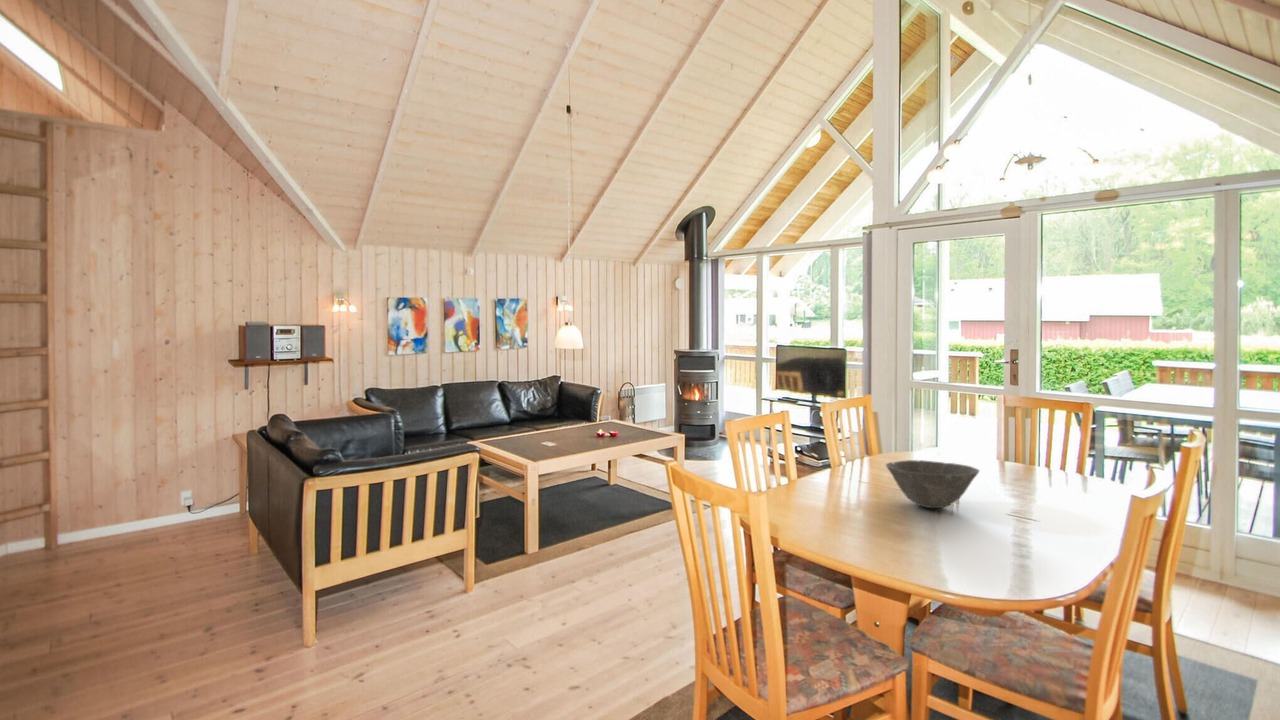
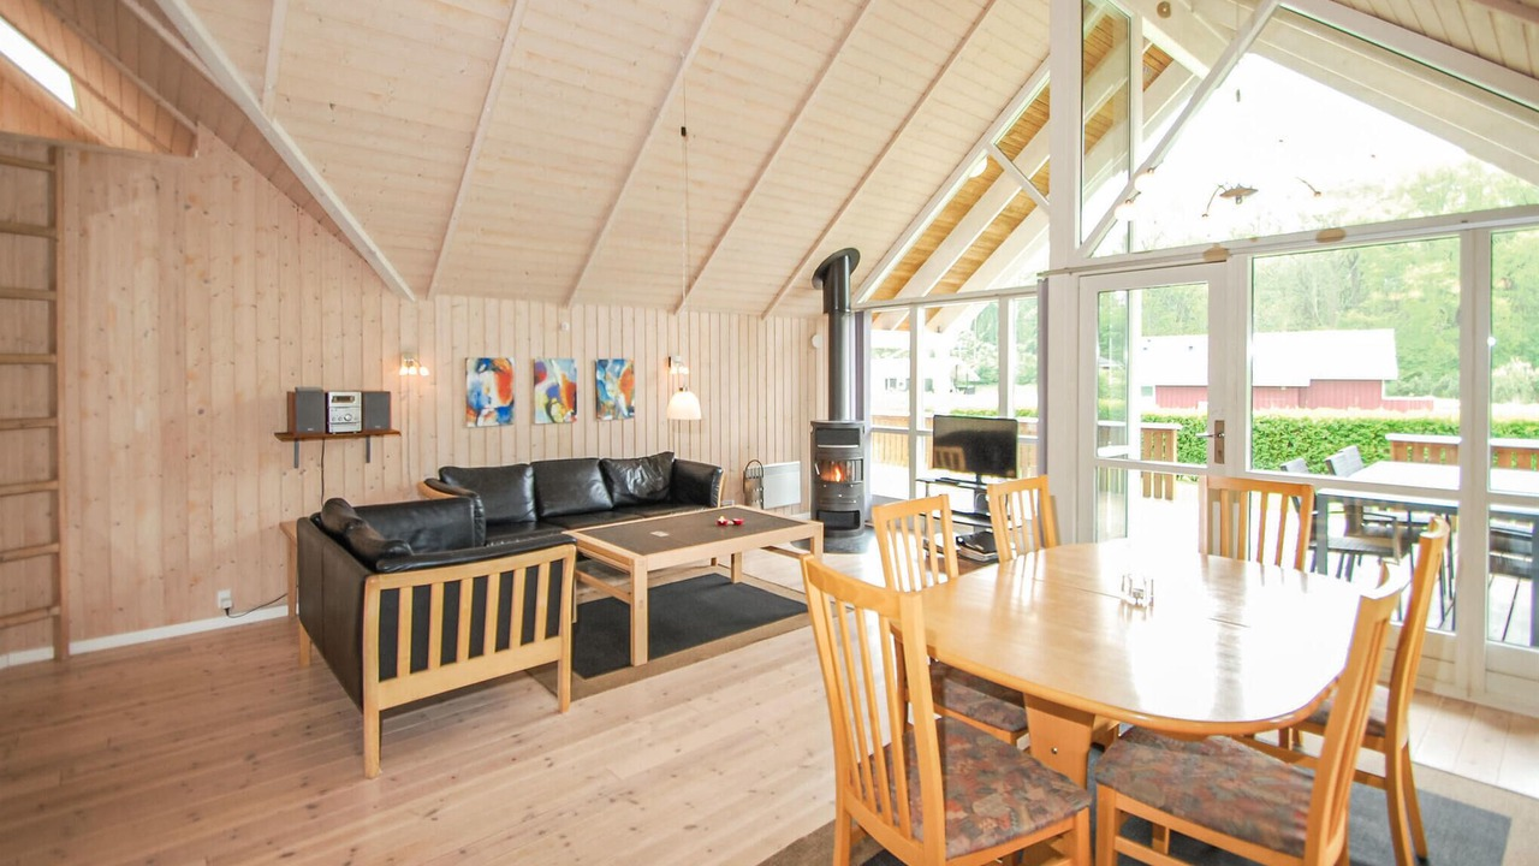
- bowl (931, 486)
